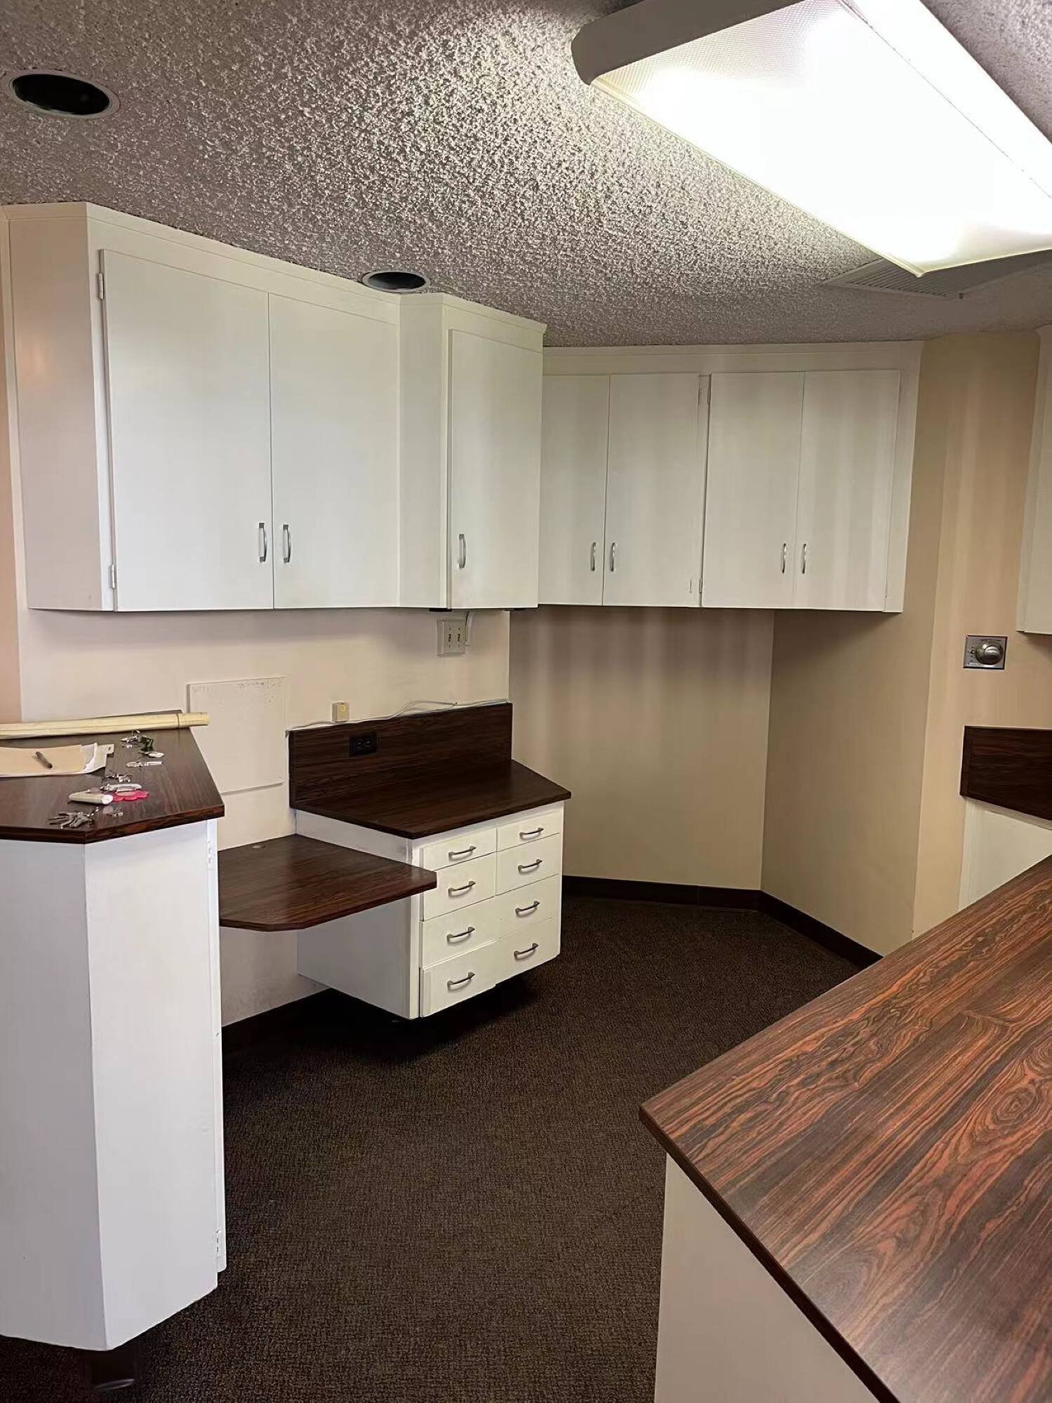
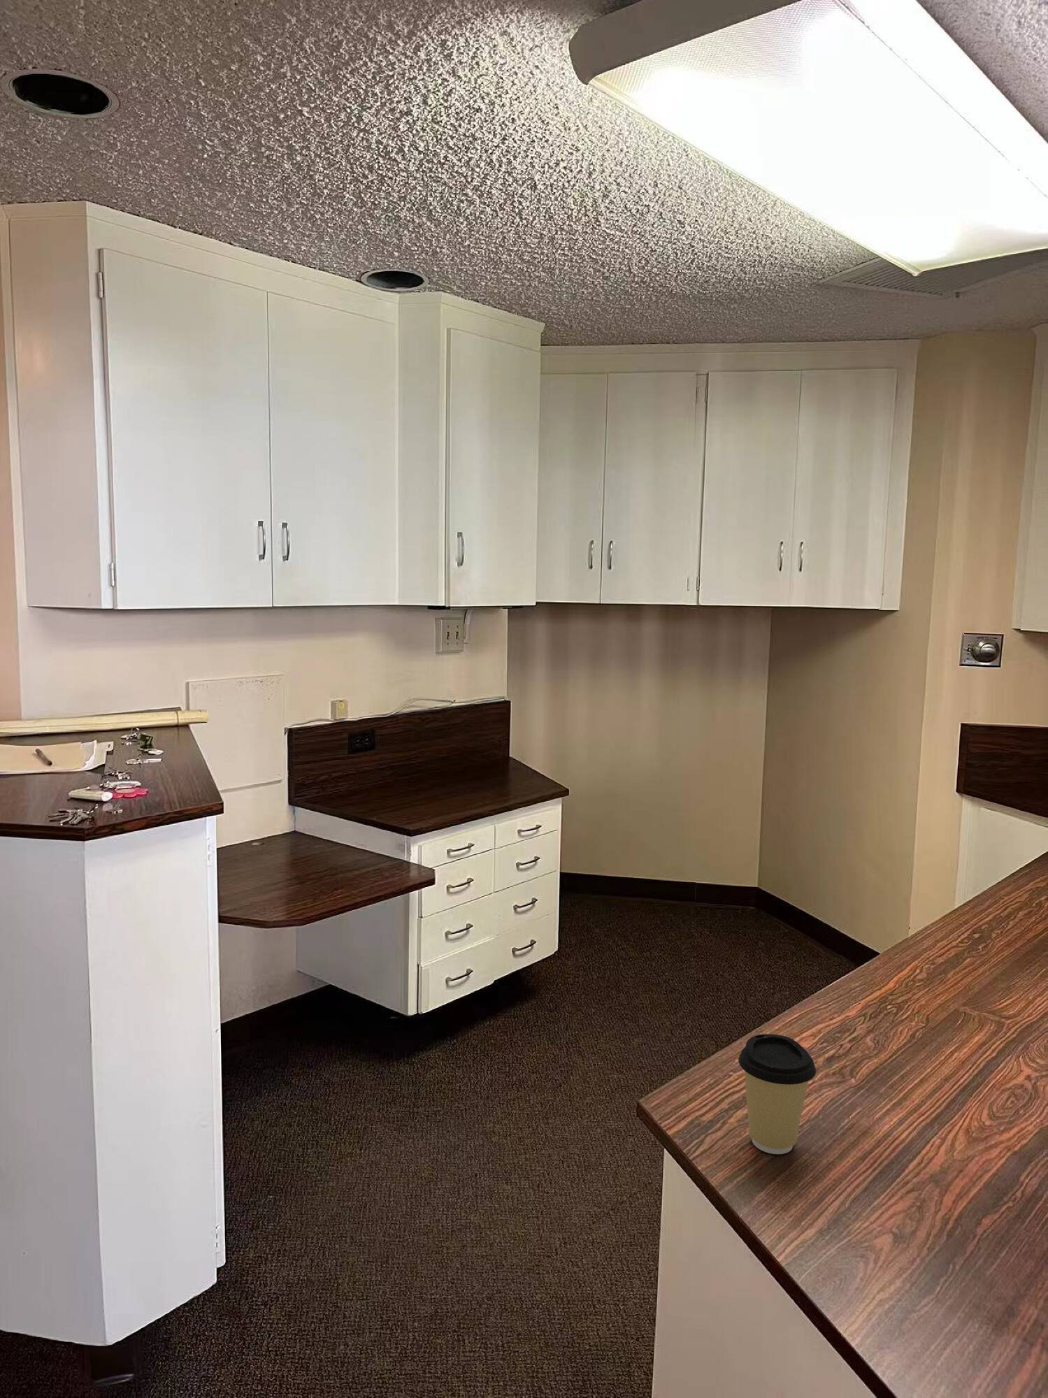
+ coffee cup (775, 1095)
